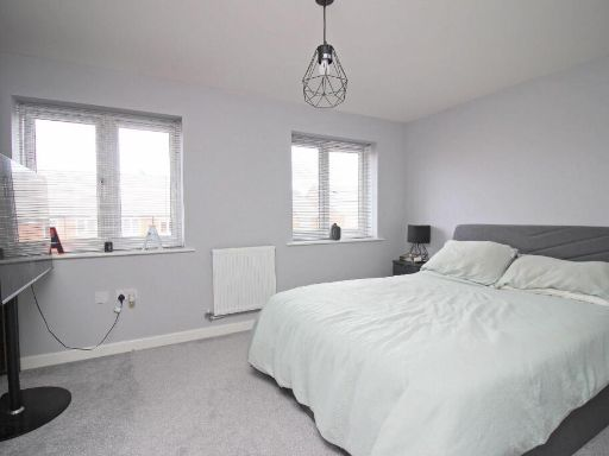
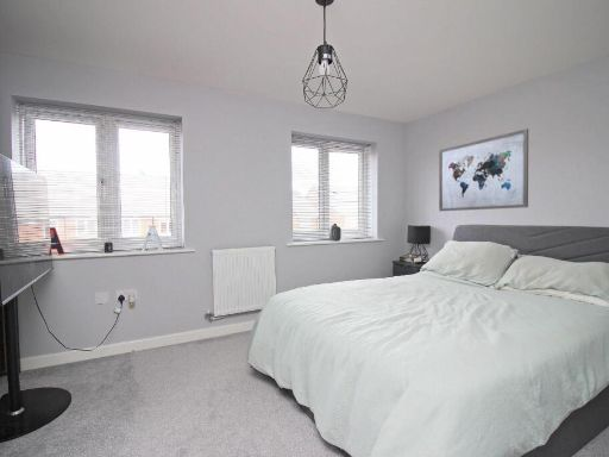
+ wall art (478, 175)
